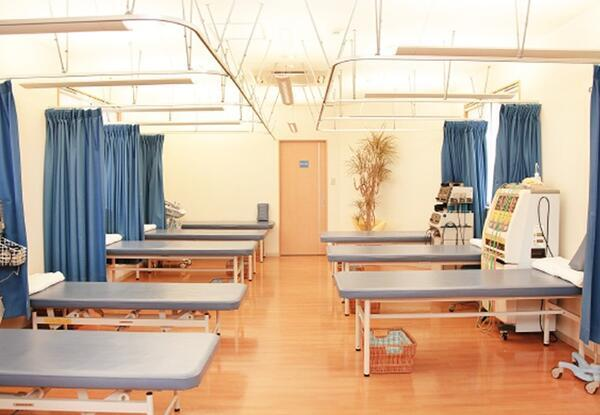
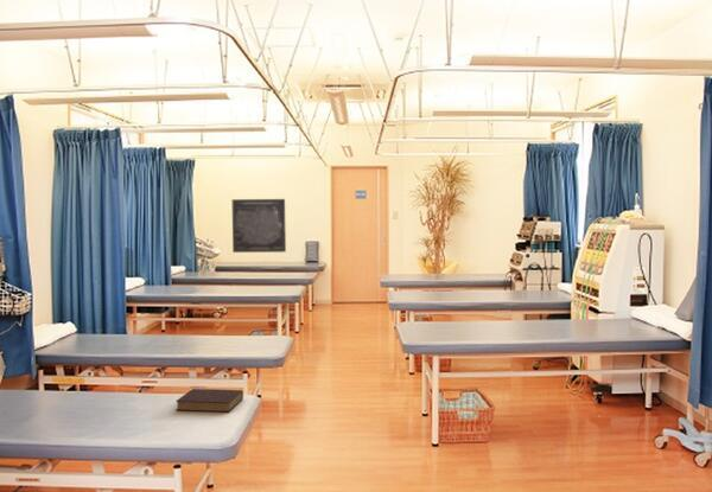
+ book (210, 400)
+ wall art (259, 225)
